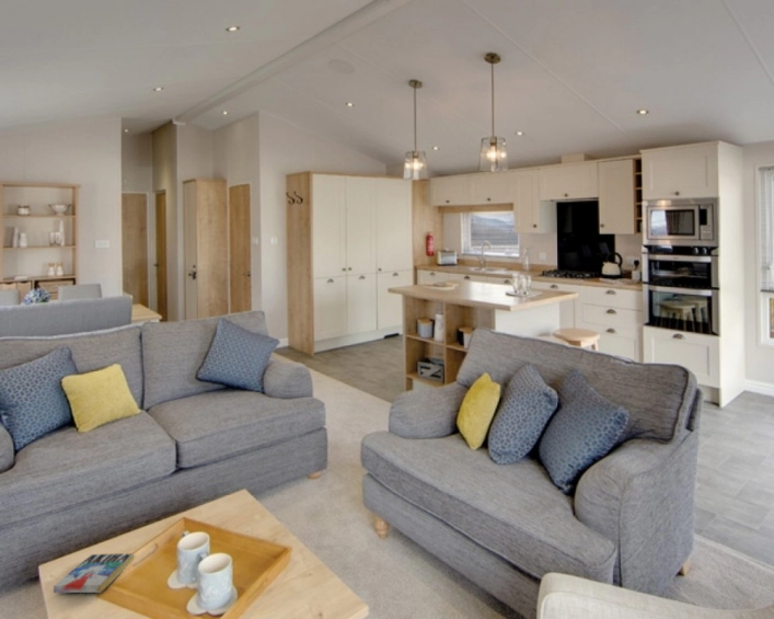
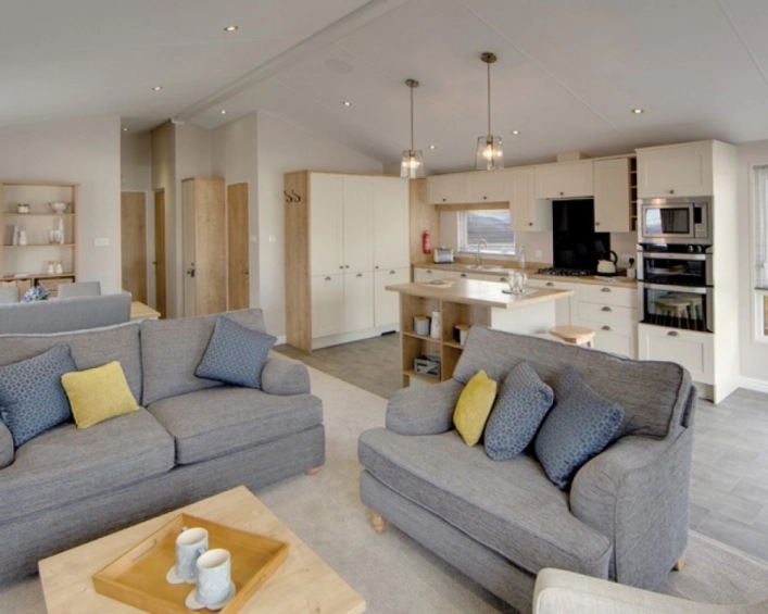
- book (95, 571)
